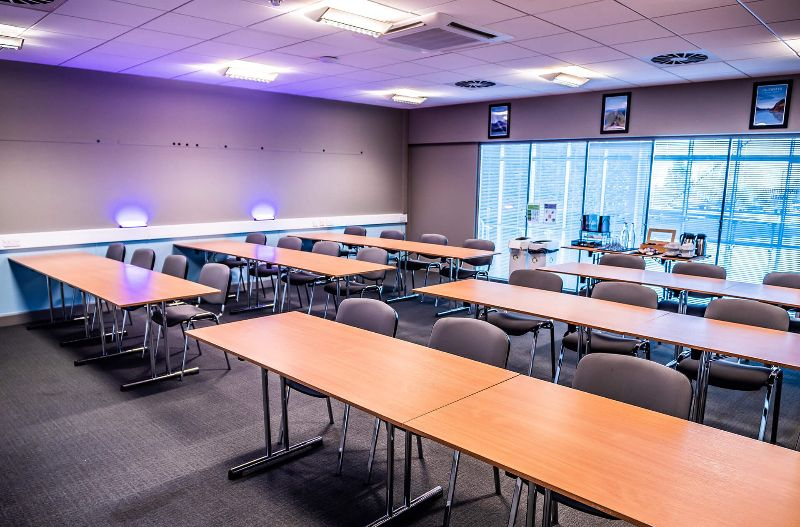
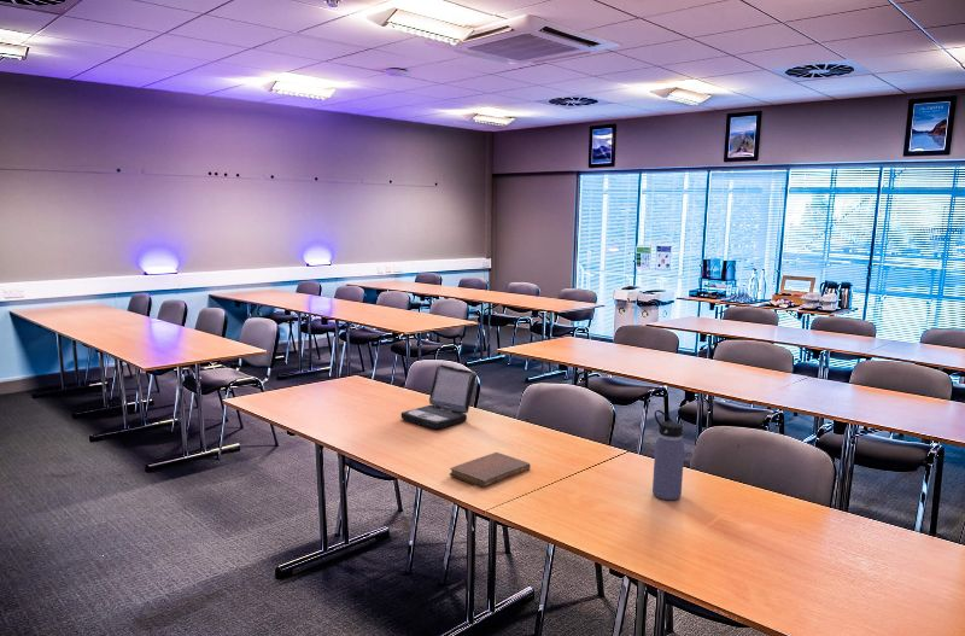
+ water bottle (667, 454)
+ laptop (438, 395)
+ notebook (490, 468)
